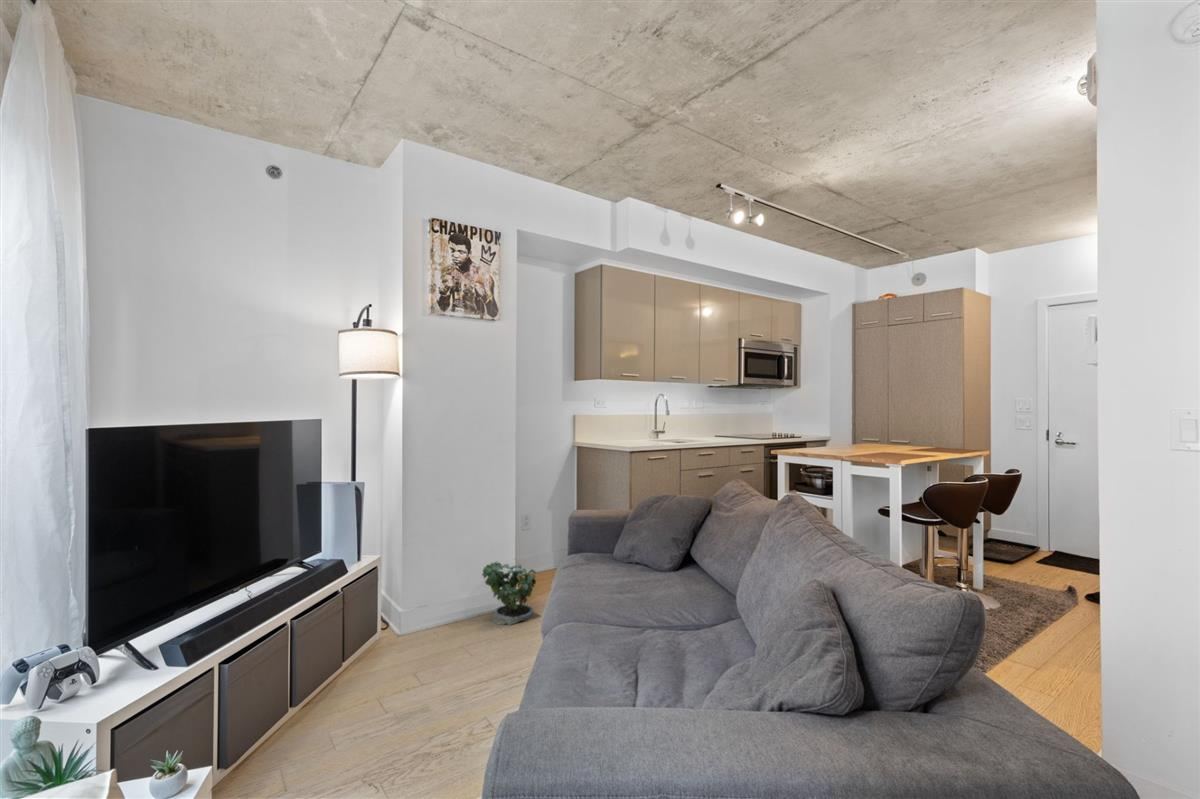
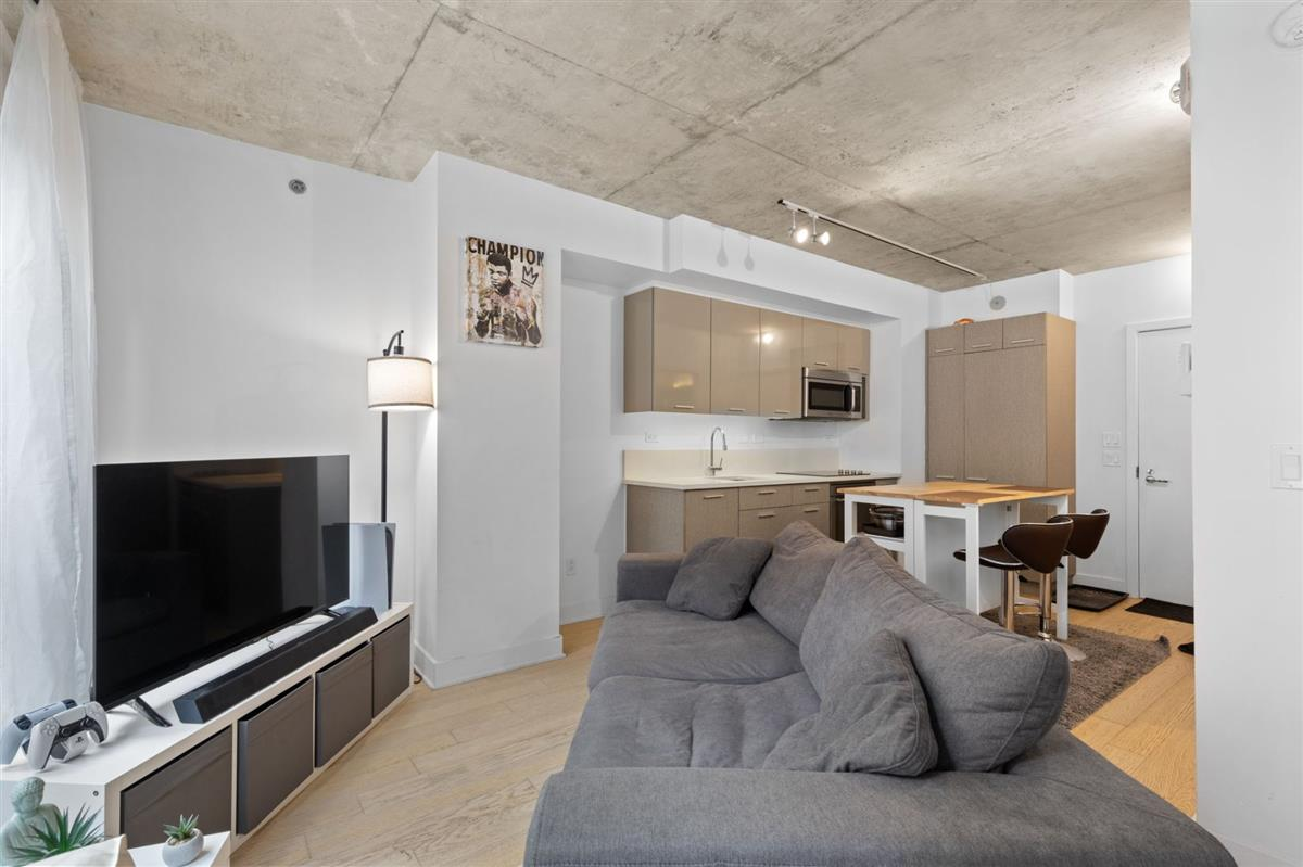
- potted plant (509, 587)
